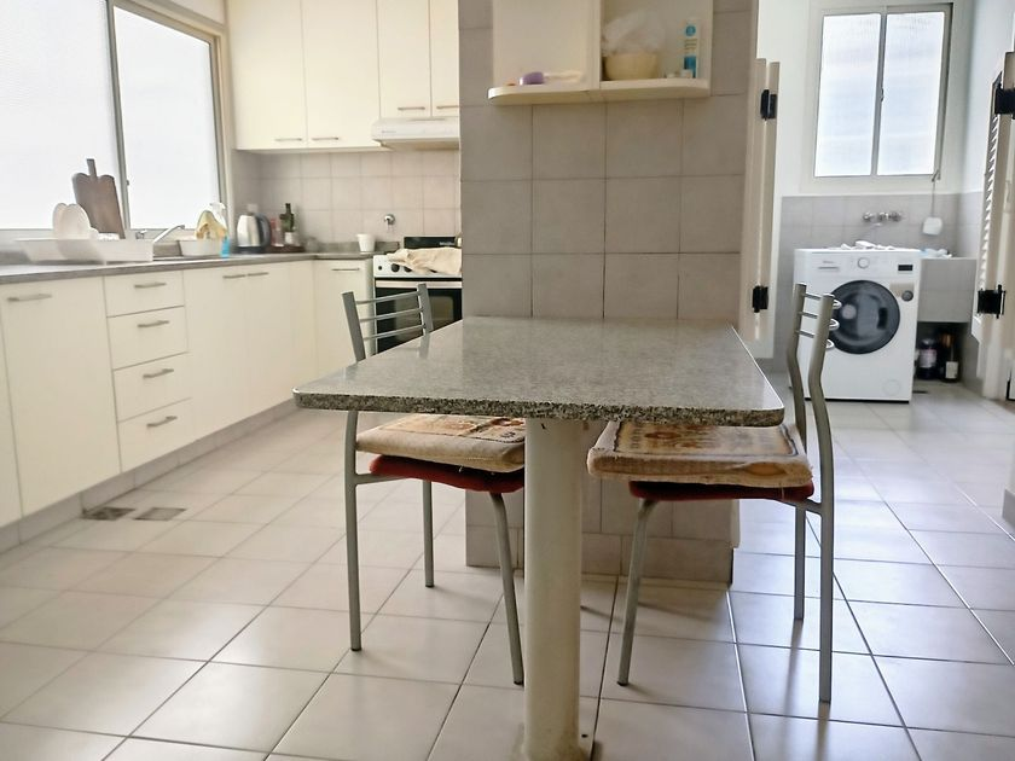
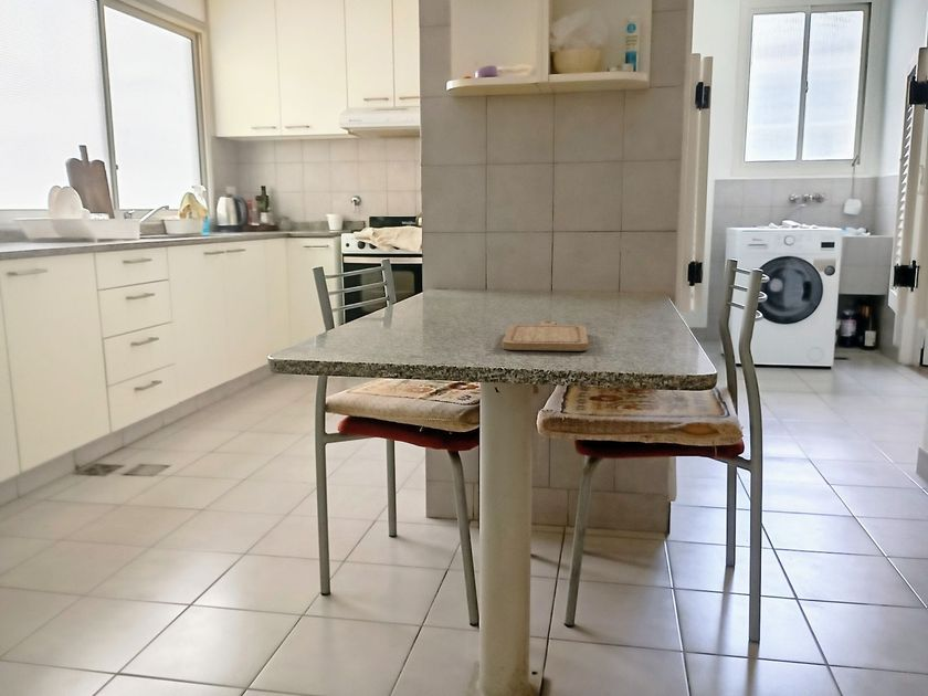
+ chopping board (546, 334)
